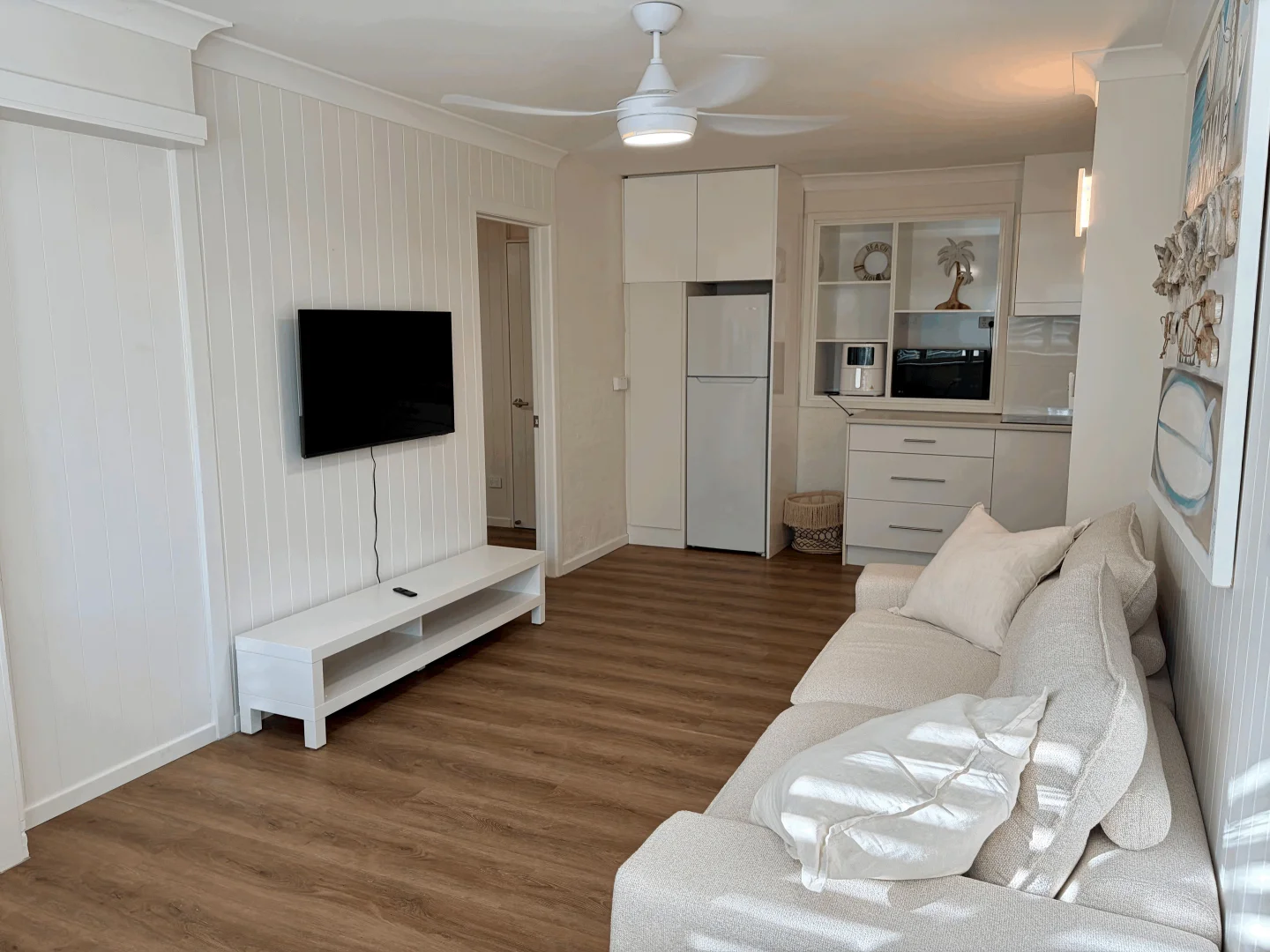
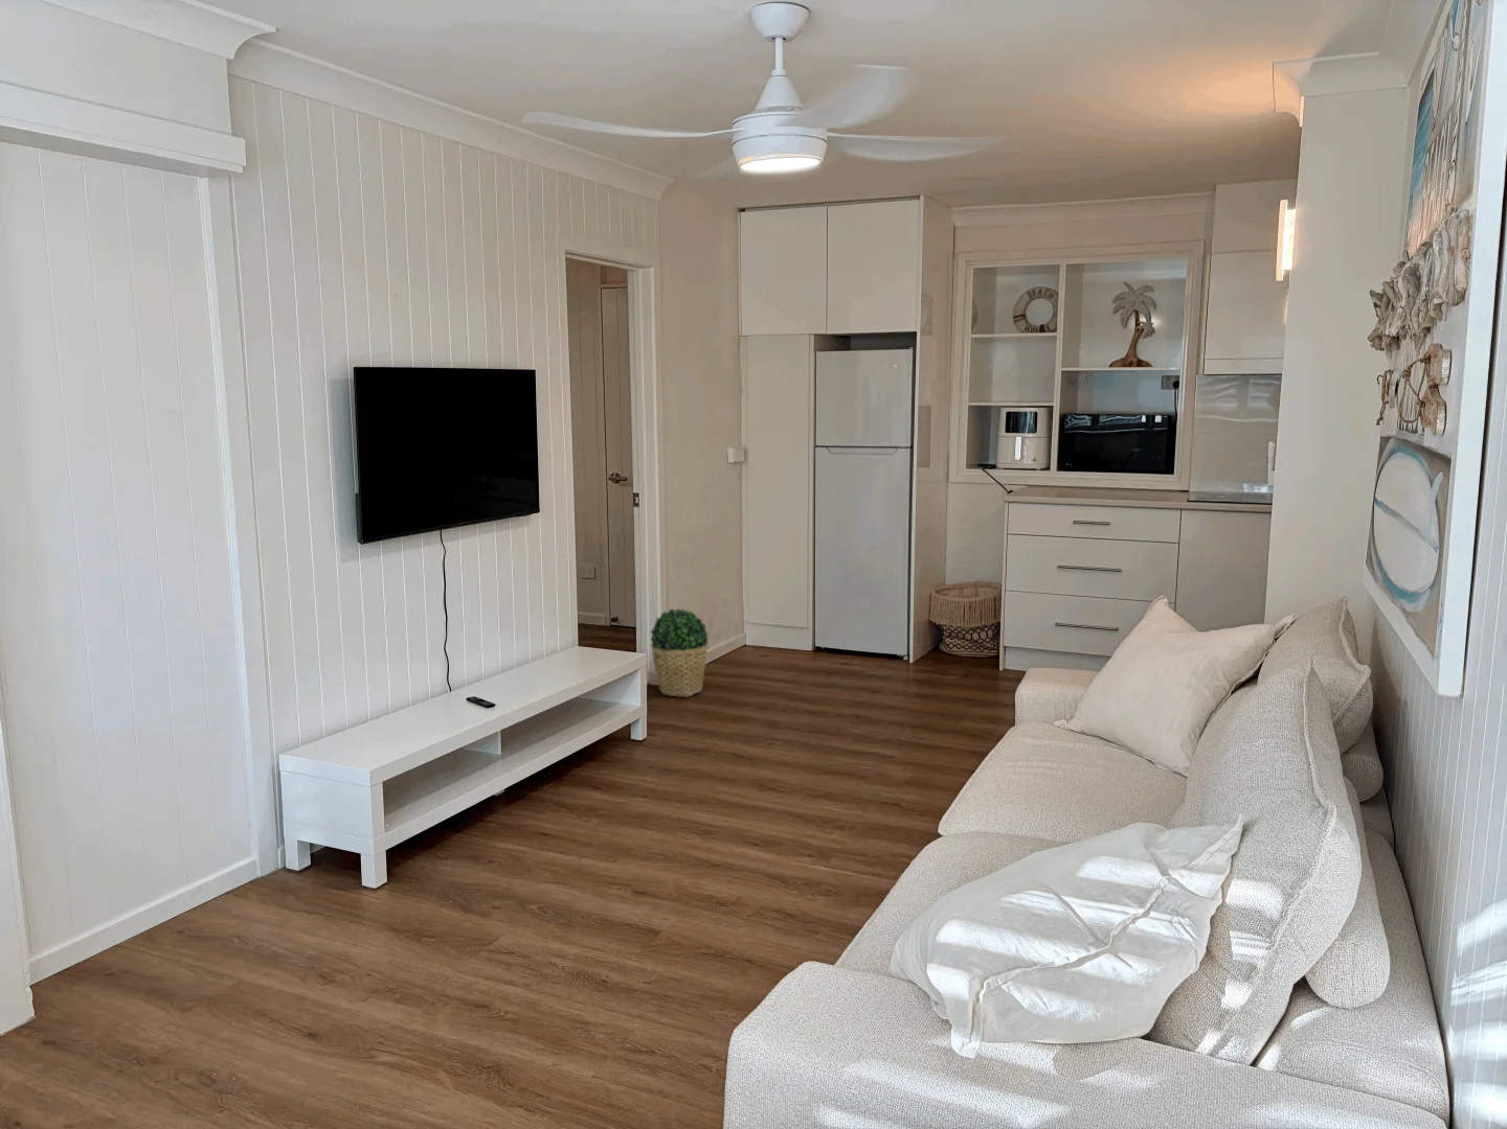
+ potted plant (679, 650)
